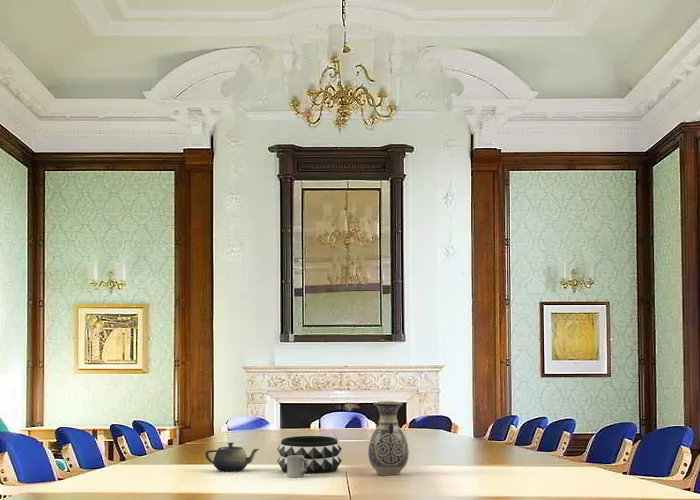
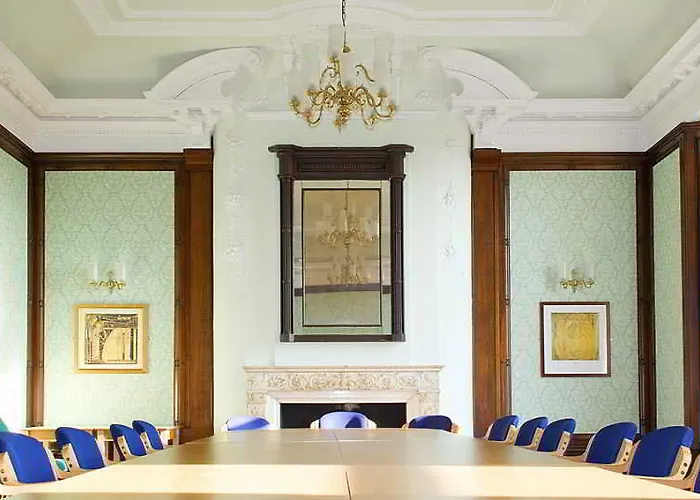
- vase (388, 437)
- cup (298, 466)
- decorative bowl (309, 454)
- teapot (232, 456)
